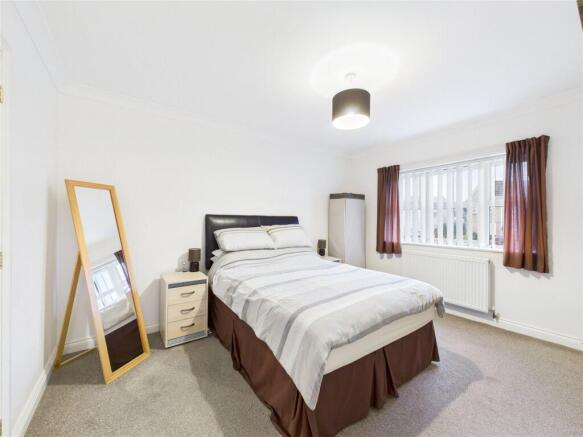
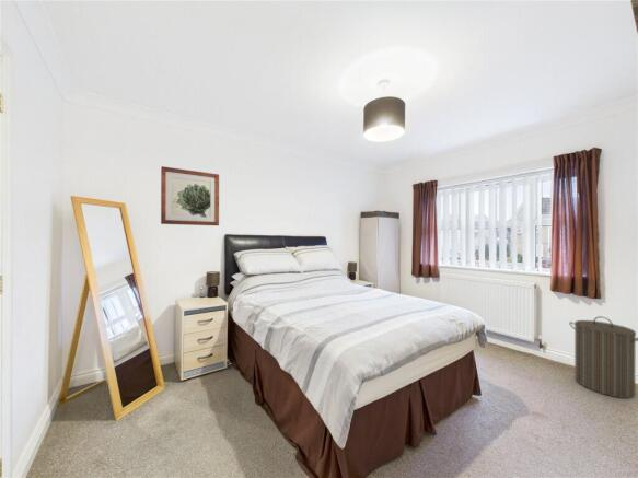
+ laundry hamper (603, 351)
+ wall art (192, 197)
